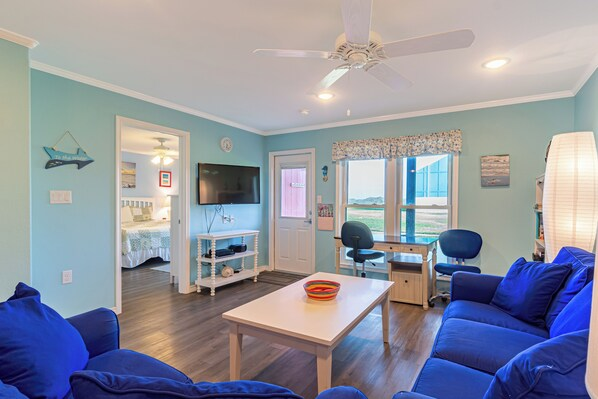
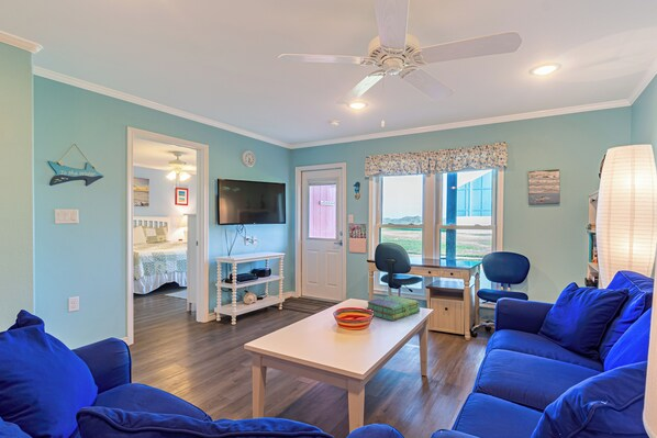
+ stack of books (392, 306)
